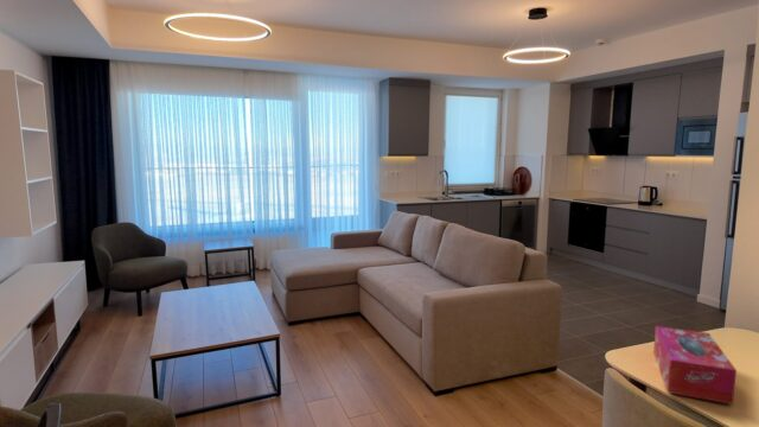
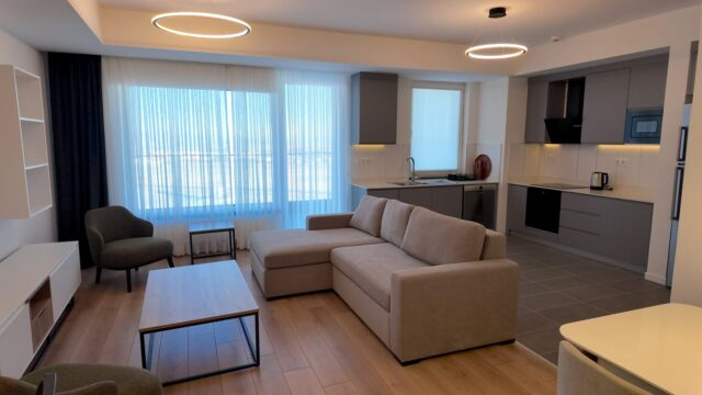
- tissue box (689, 361)
